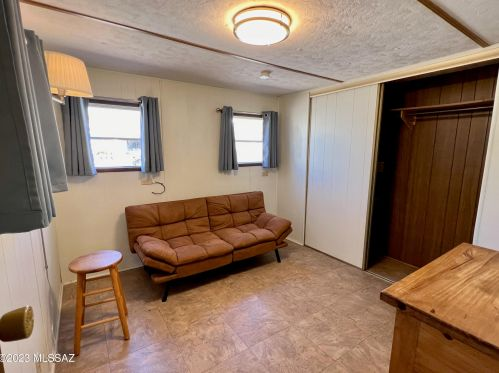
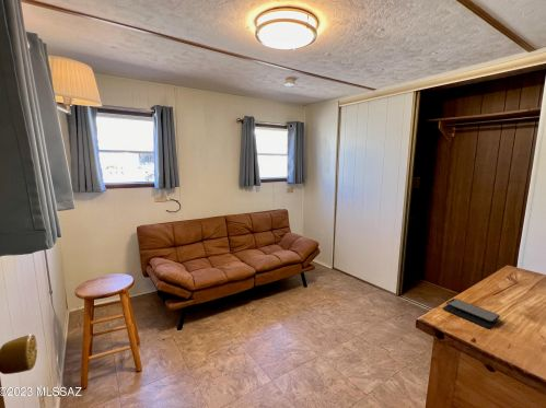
+ smartphone (469, 312)
